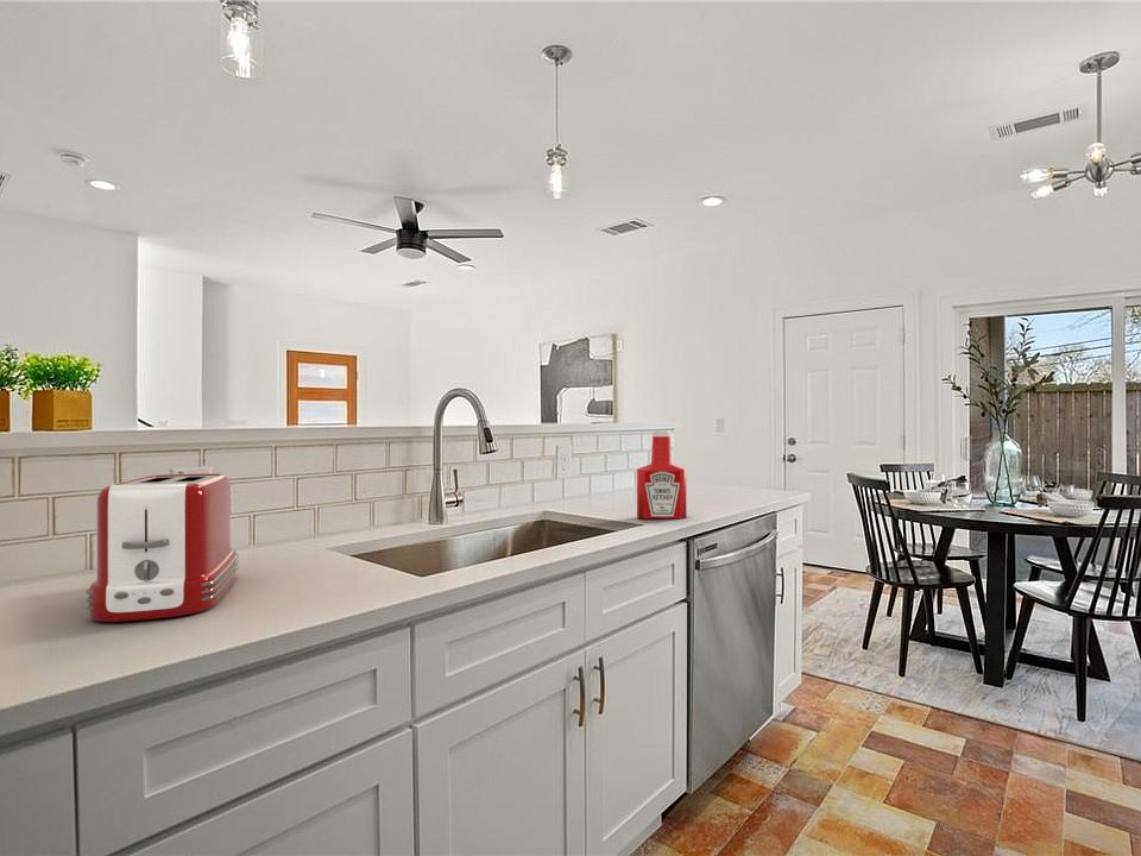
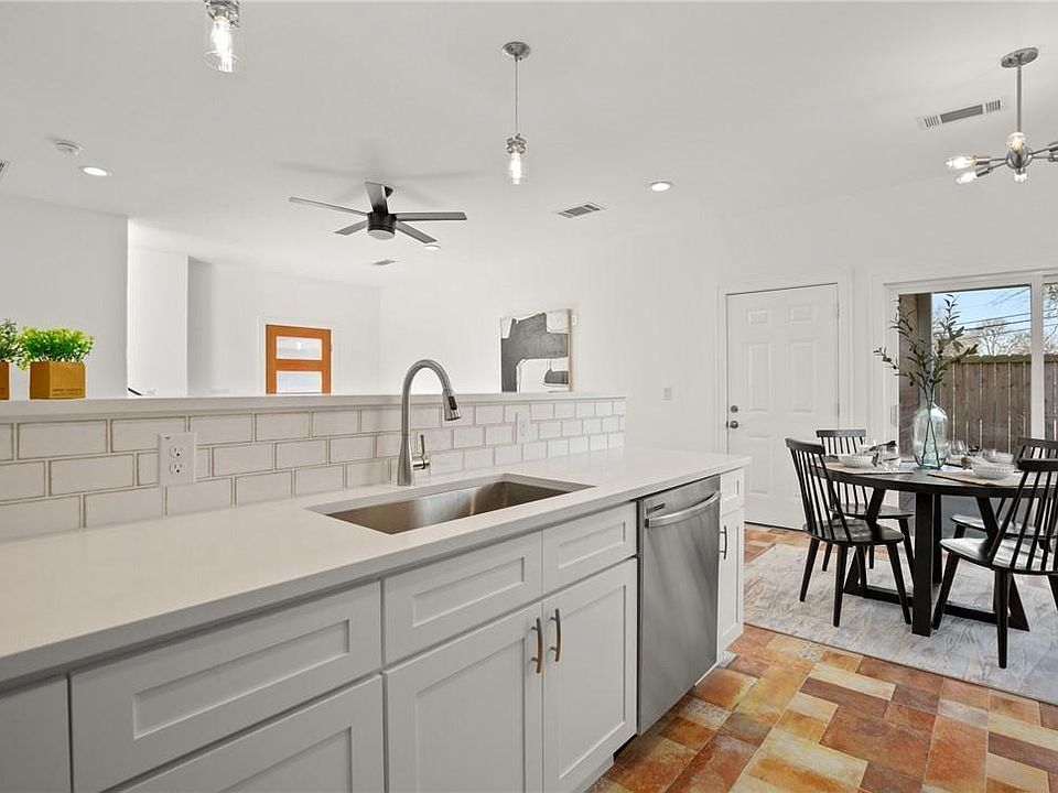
- soap bottle (661, 473)
- toaster (171, 536)
